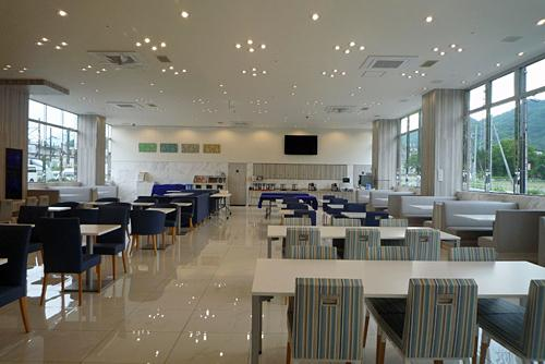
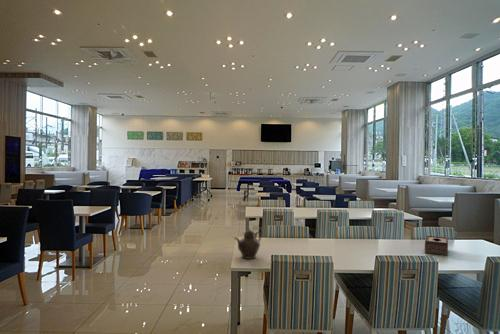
+ tissue box (436, 245)
+ teapot (247, 242)
